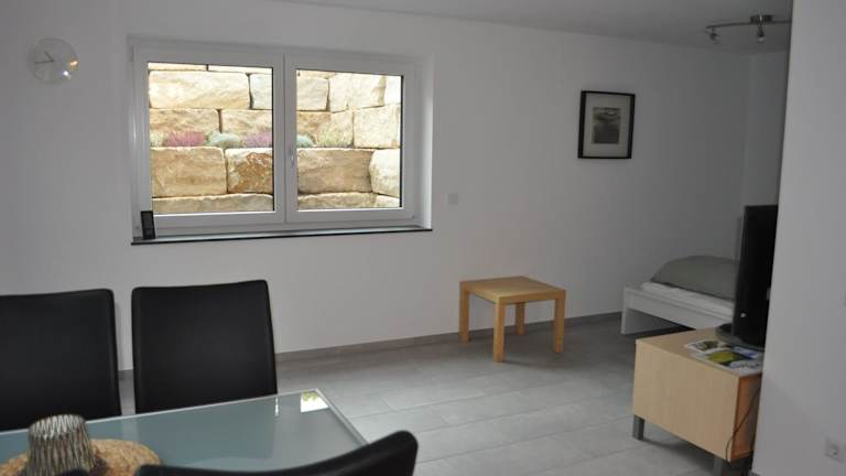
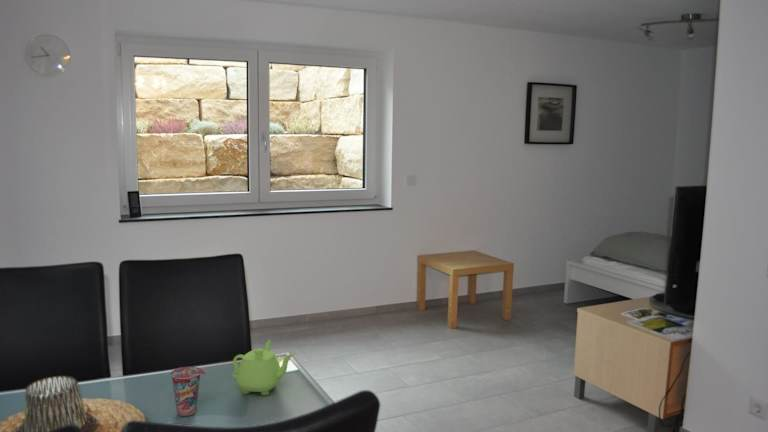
+ cup (188, 391)
+ teapot (265, 367)
